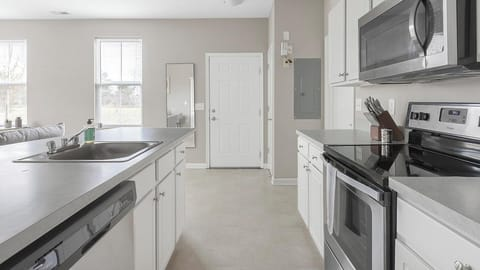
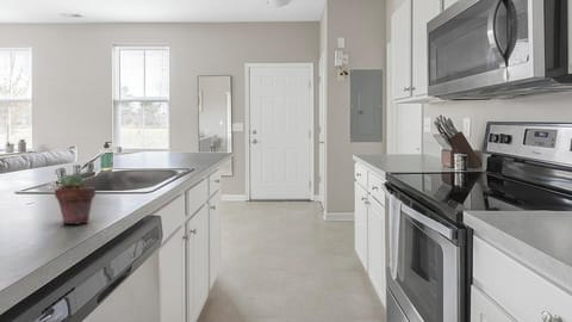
+ potted succulent (75, 197)
